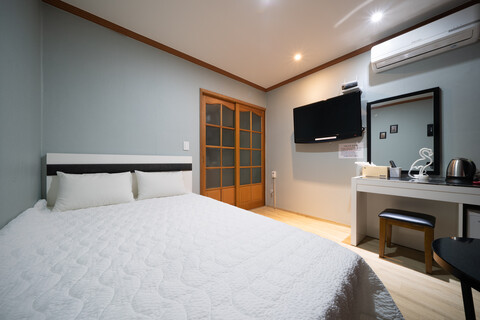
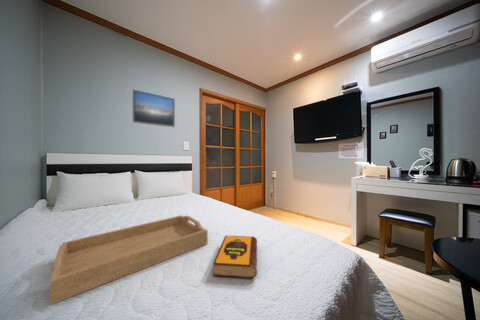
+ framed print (155, 109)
+ hardback book (238, 253)
+ serving tray (140, 241)
